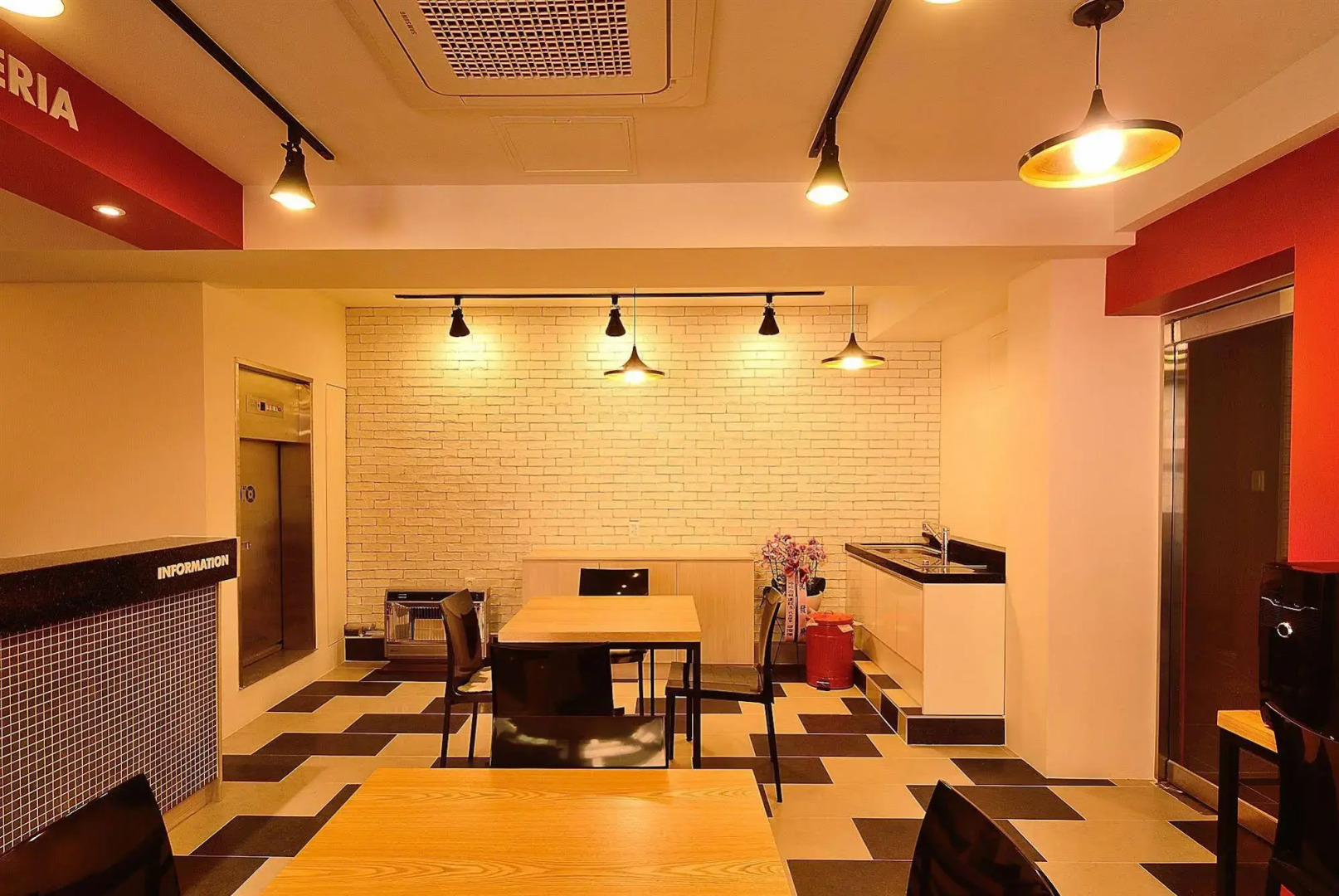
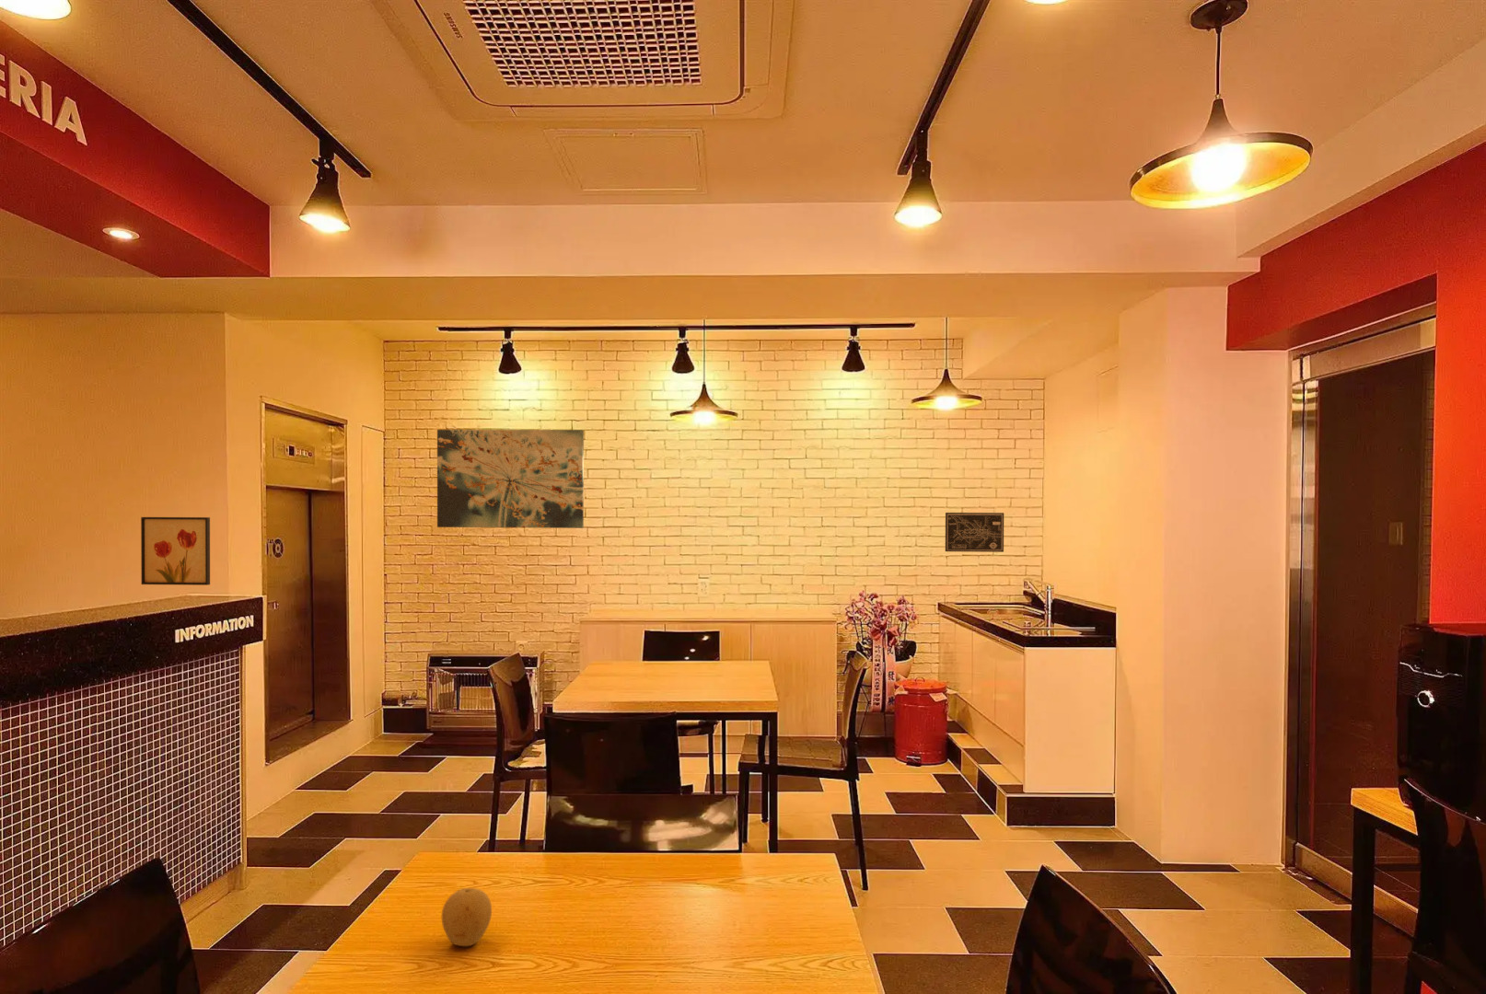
+ wall art (974, 532)
+ wall art (175, 550)
+ wall art (511, 478)
+ fruit (467, 915)
